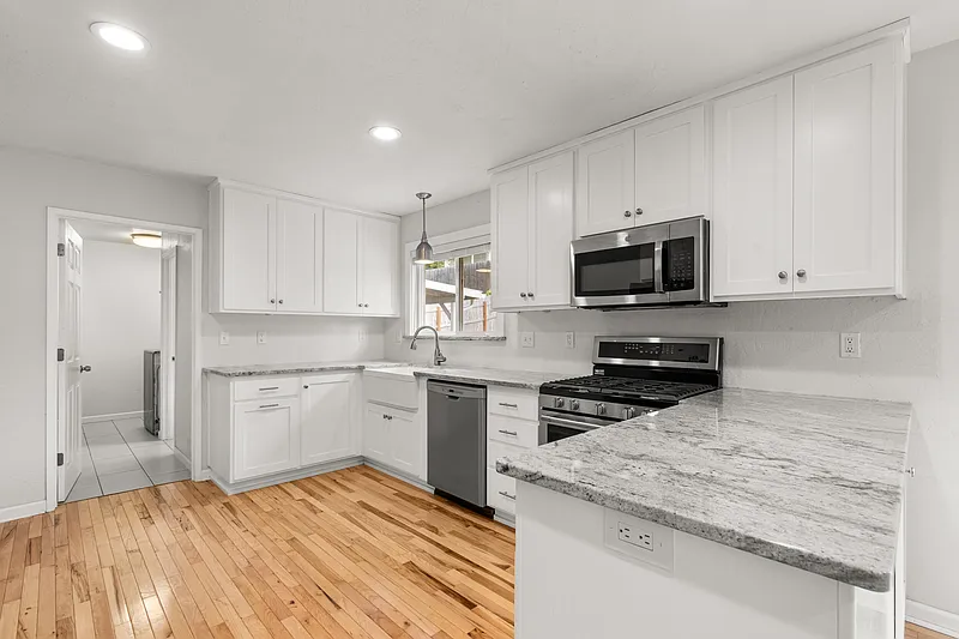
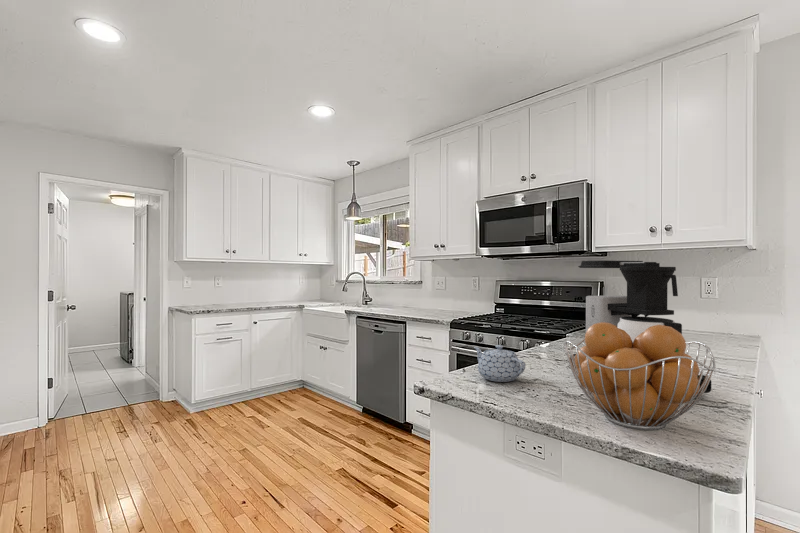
+ coffee maker (632, 321)
+ teapot (497, 361)
+ fruit basket (634, 371)
